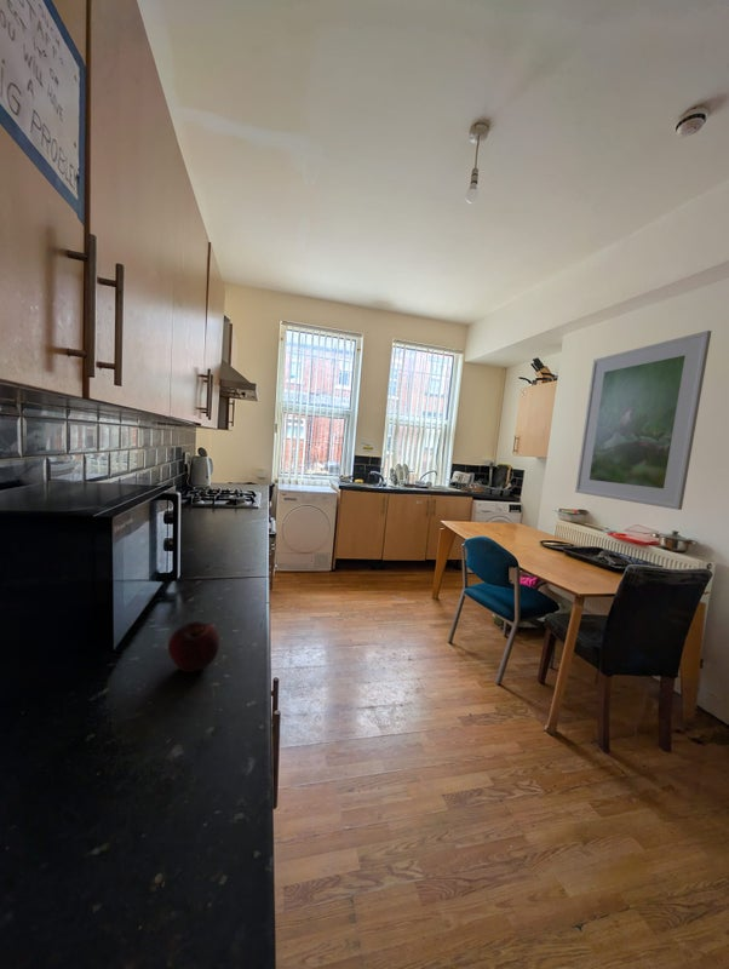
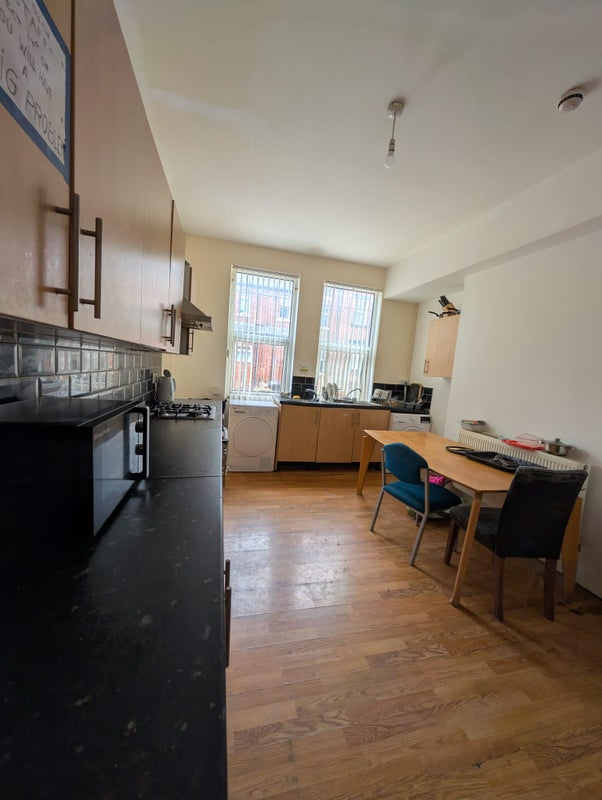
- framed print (631, 424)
- fruit (194, 646)
